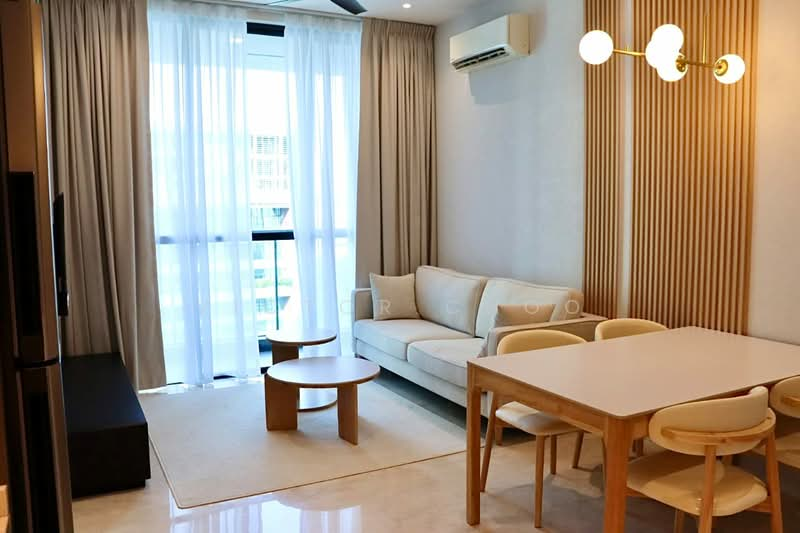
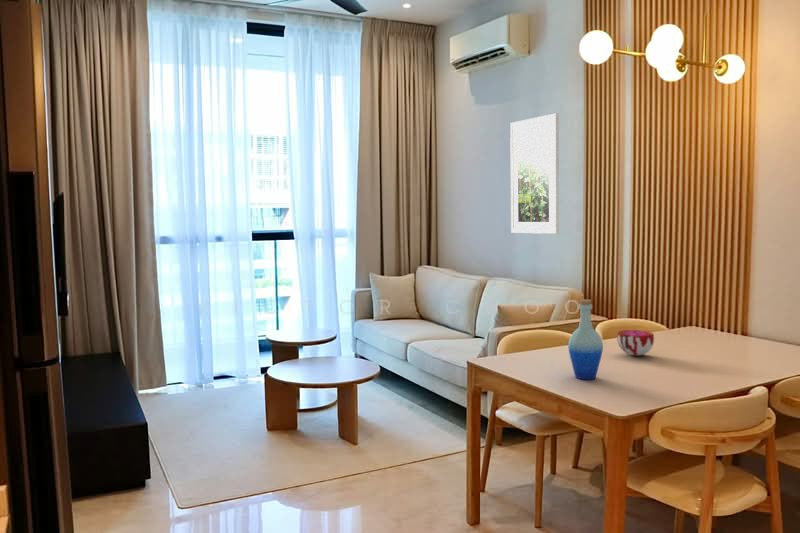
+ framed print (533, 176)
+ decorative bowl (635, 343)
+ bottle (585, 338)
